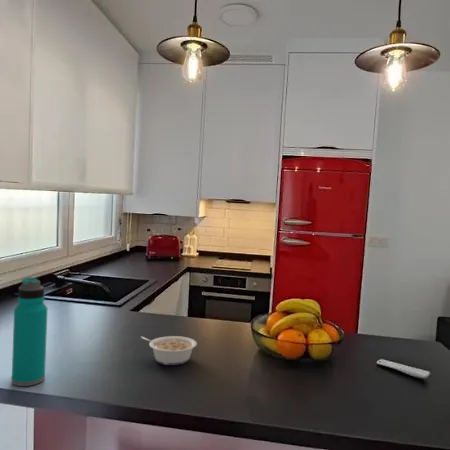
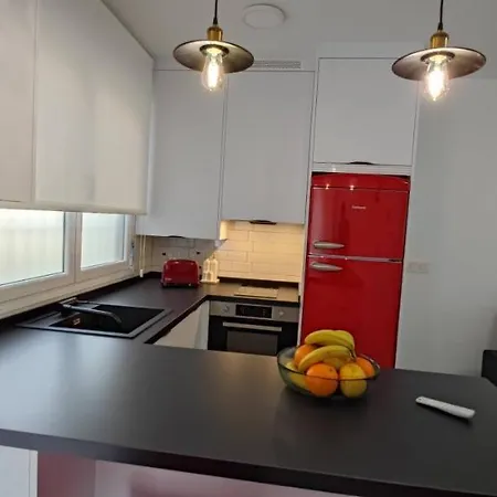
- water bottle (30, 330)
- legume (171, 349)
